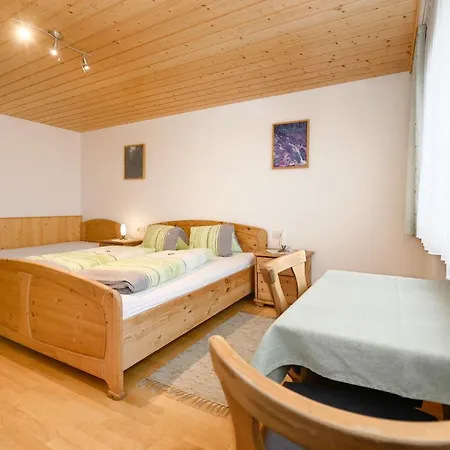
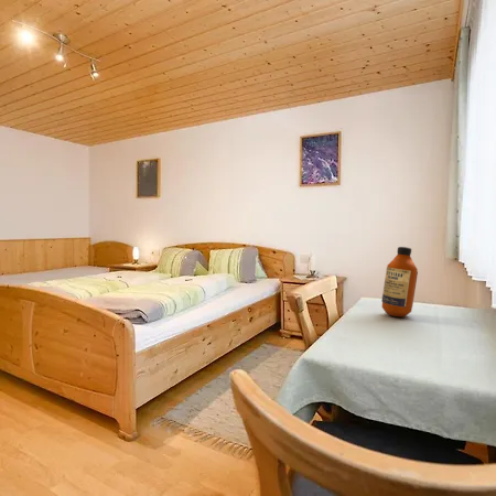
+ bottle (399, 281)
